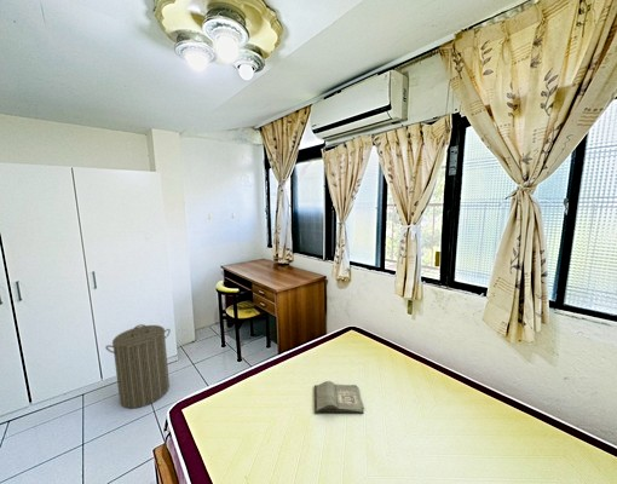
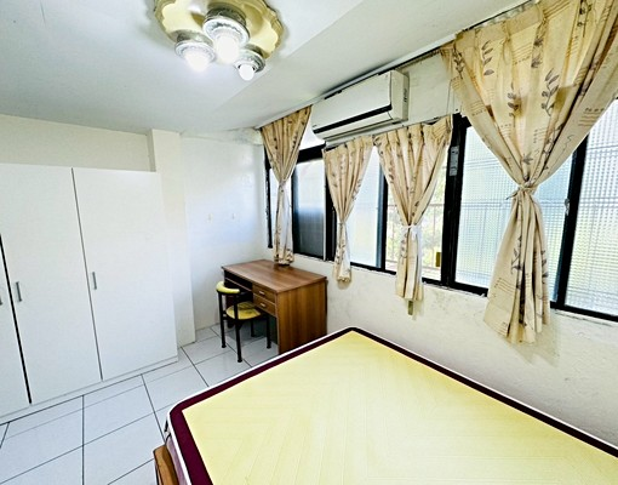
- laundry hamper (142, 359)
- hardback book (338, 394)
